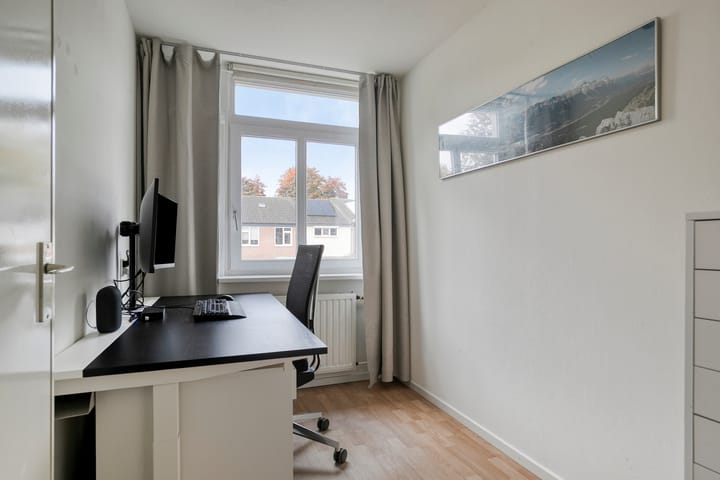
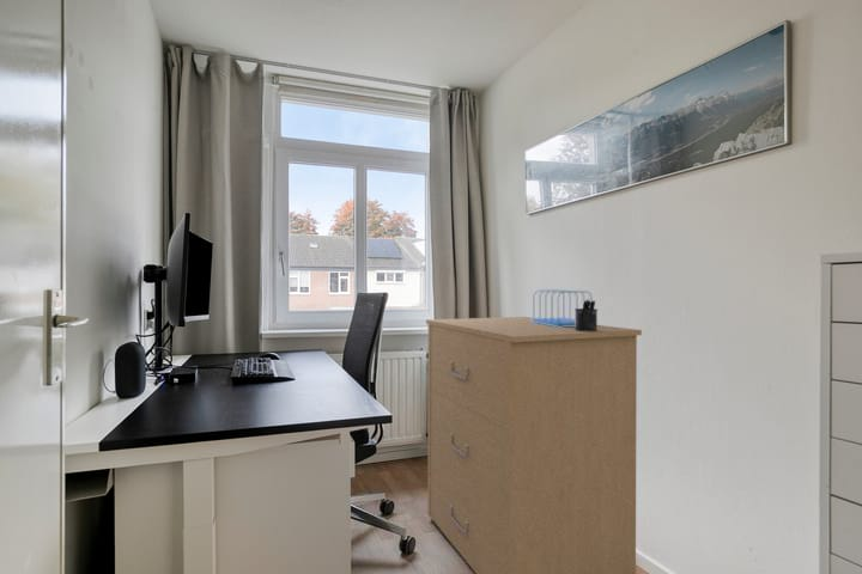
+ pen holder (585, 313)
+ filing cabinet (518, 434)
+ file sorter (558, 306)
